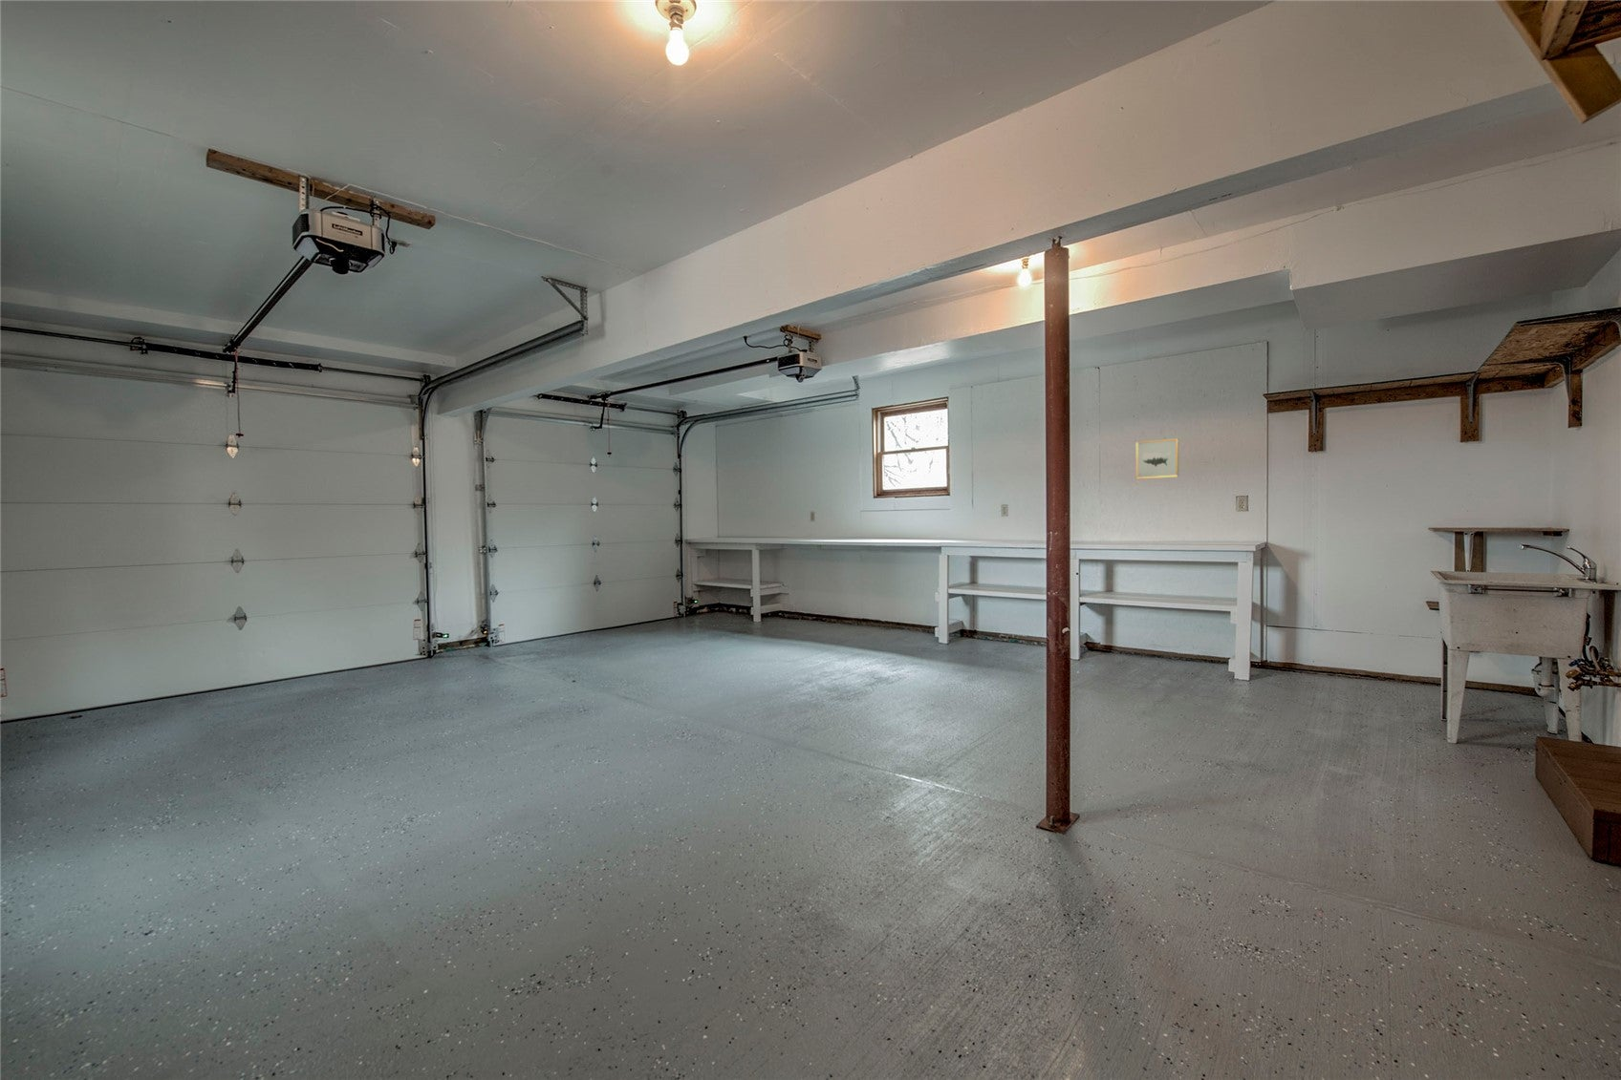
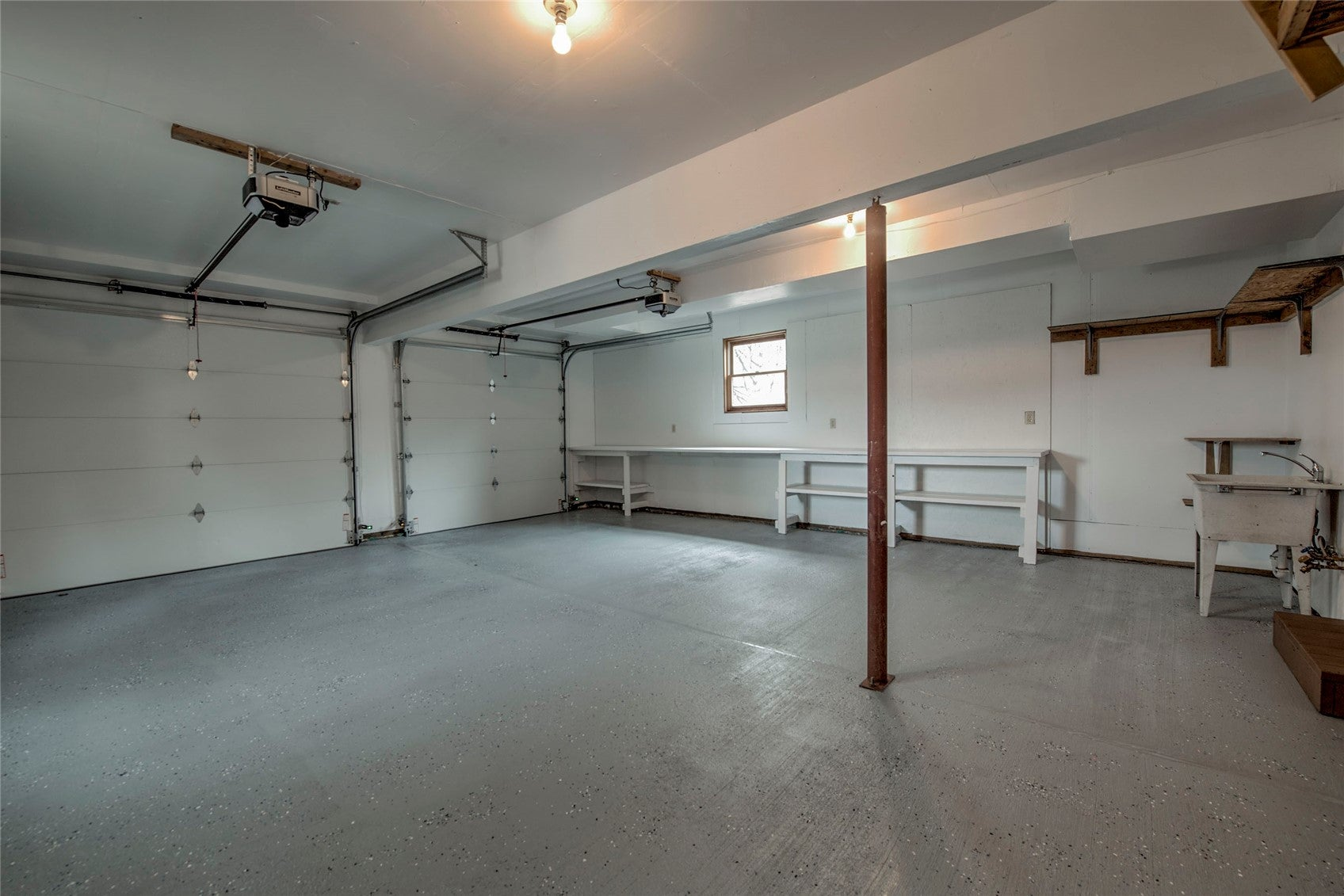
- wall art (1157, 458)
